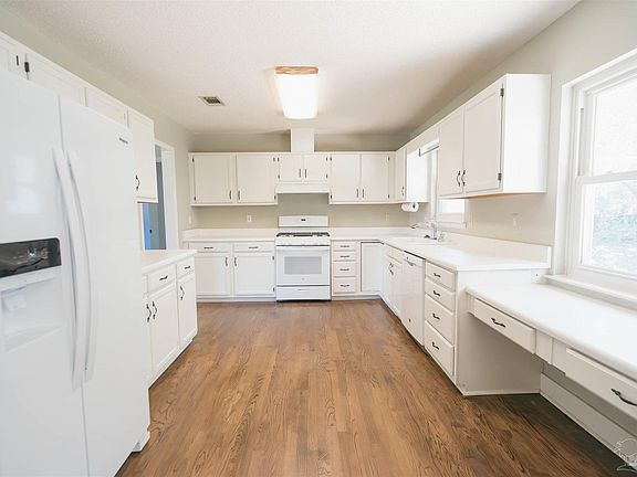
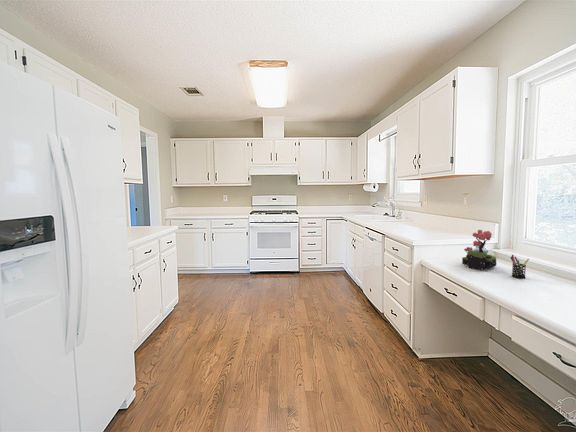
+ pen holder (518, 266)
+ plant (480, 248)
